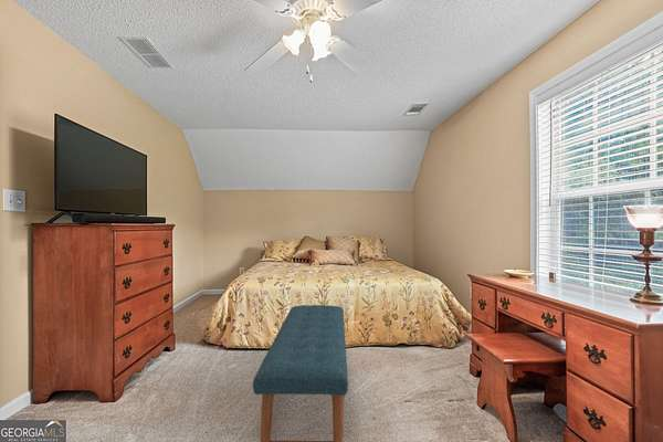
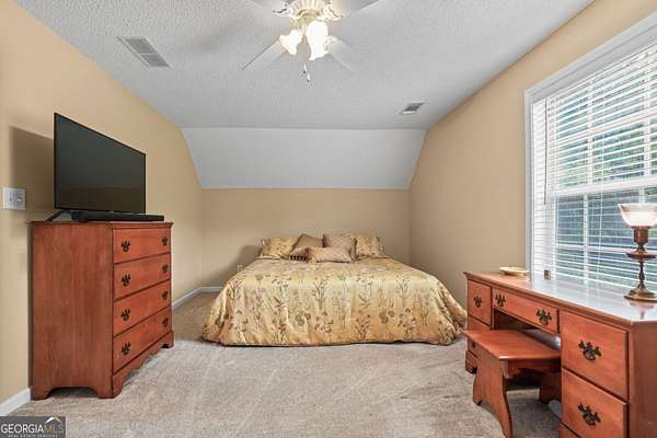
- bench (311, 362)
